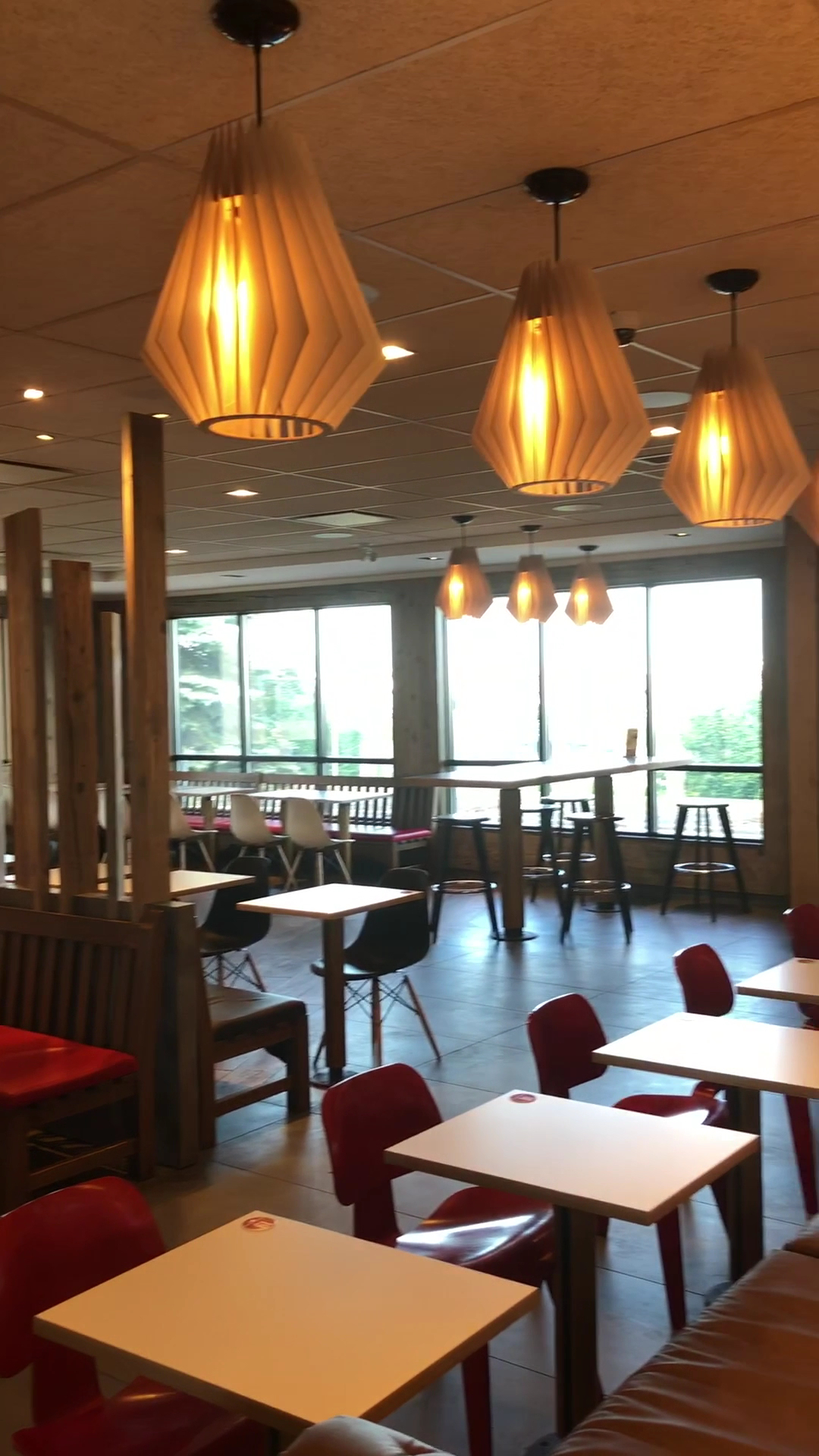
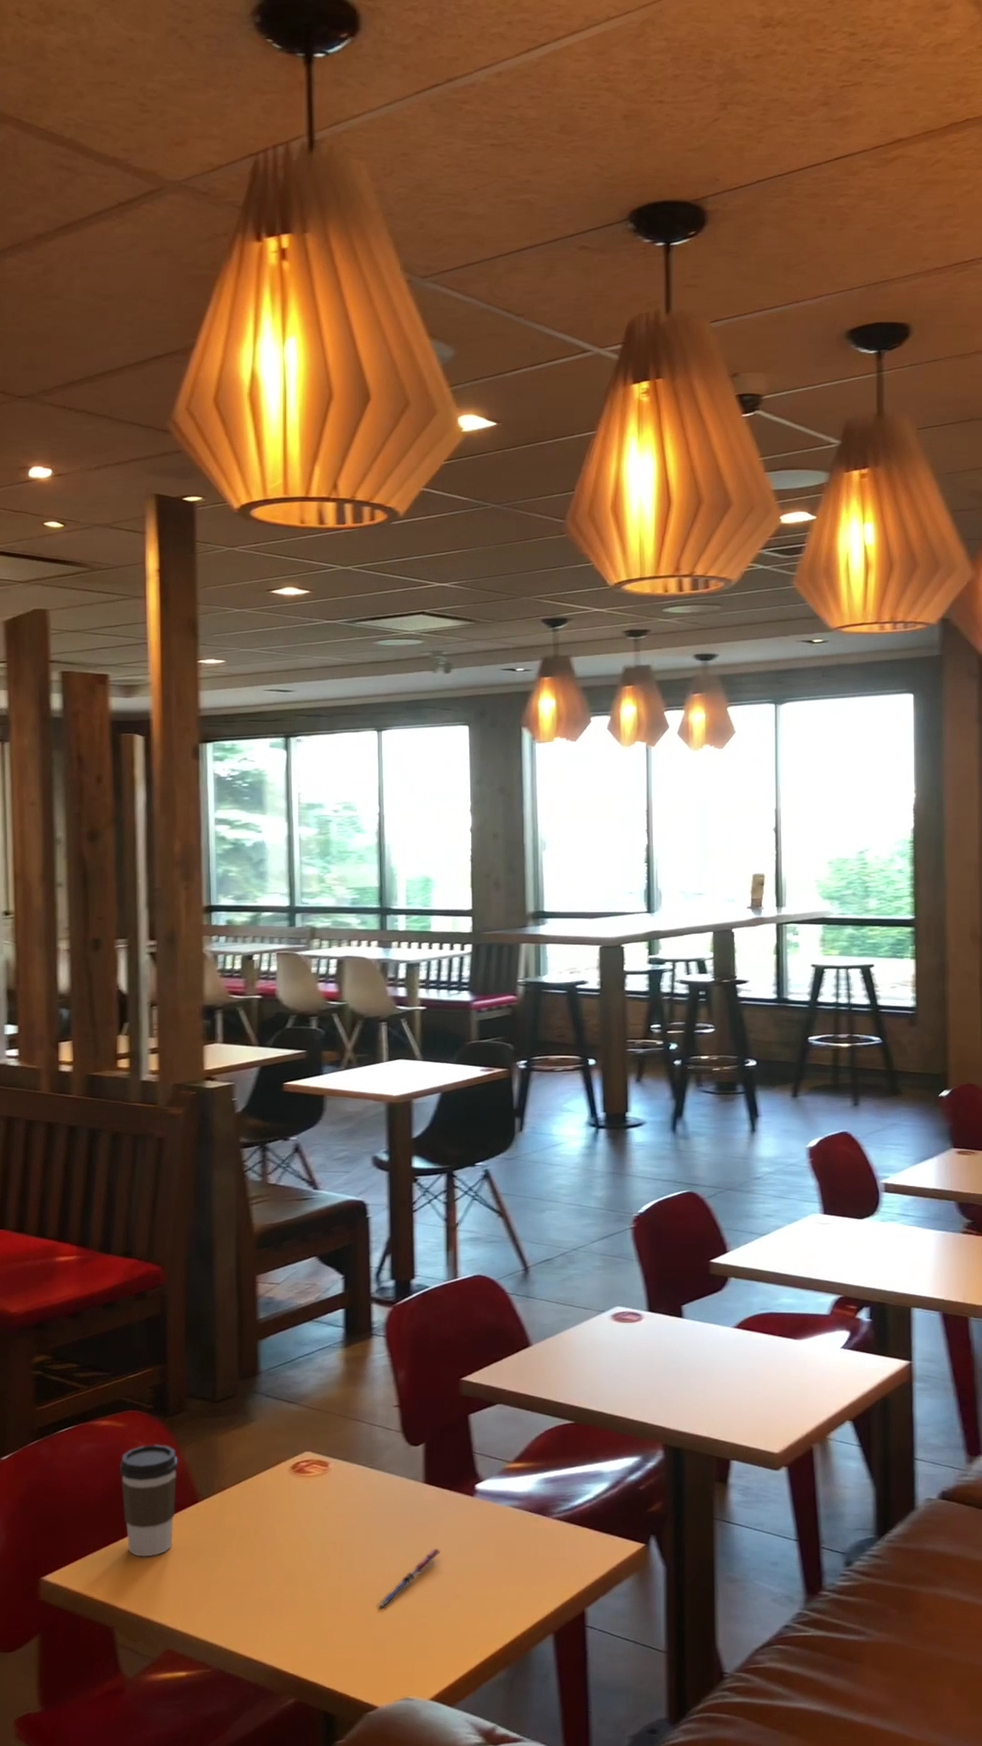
+ pen (409, 1576)
+ coffee cup (149, 1500)
